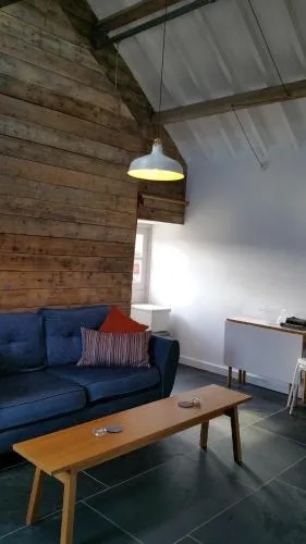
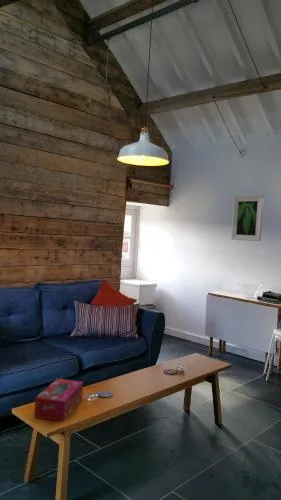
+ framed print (246, 218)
+ tissue box (60, 398)
